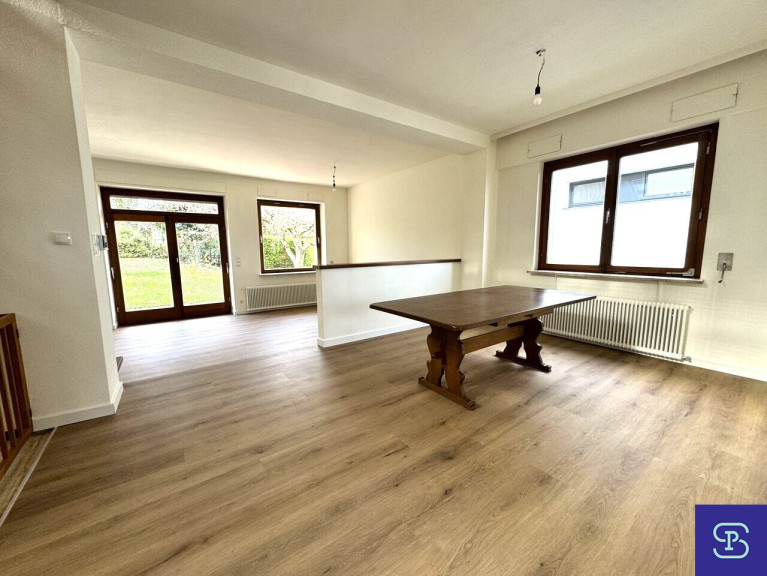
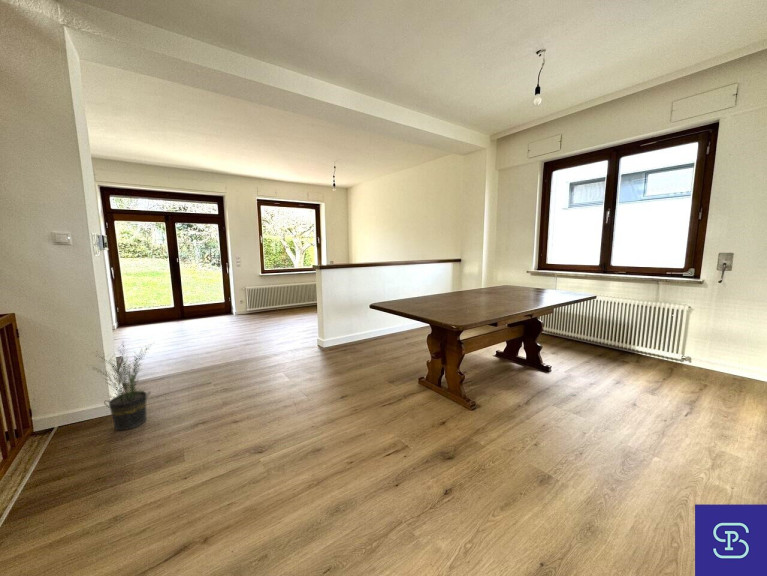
+ potted plant (125, 384)
